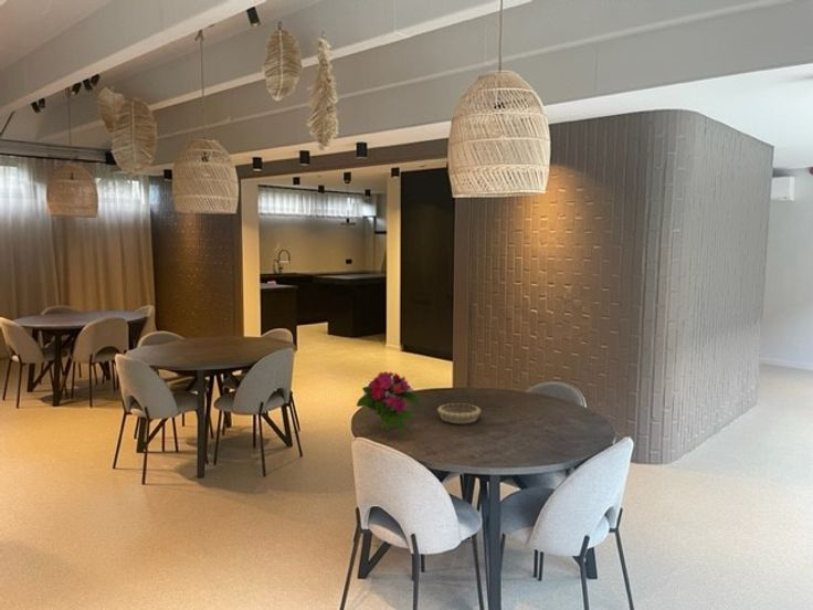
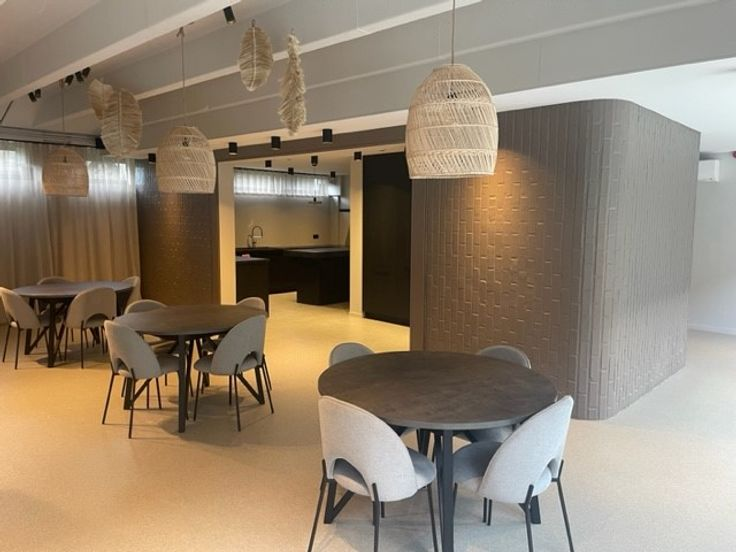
- decorative bowl (458, 413)
- flower (389, 400)
